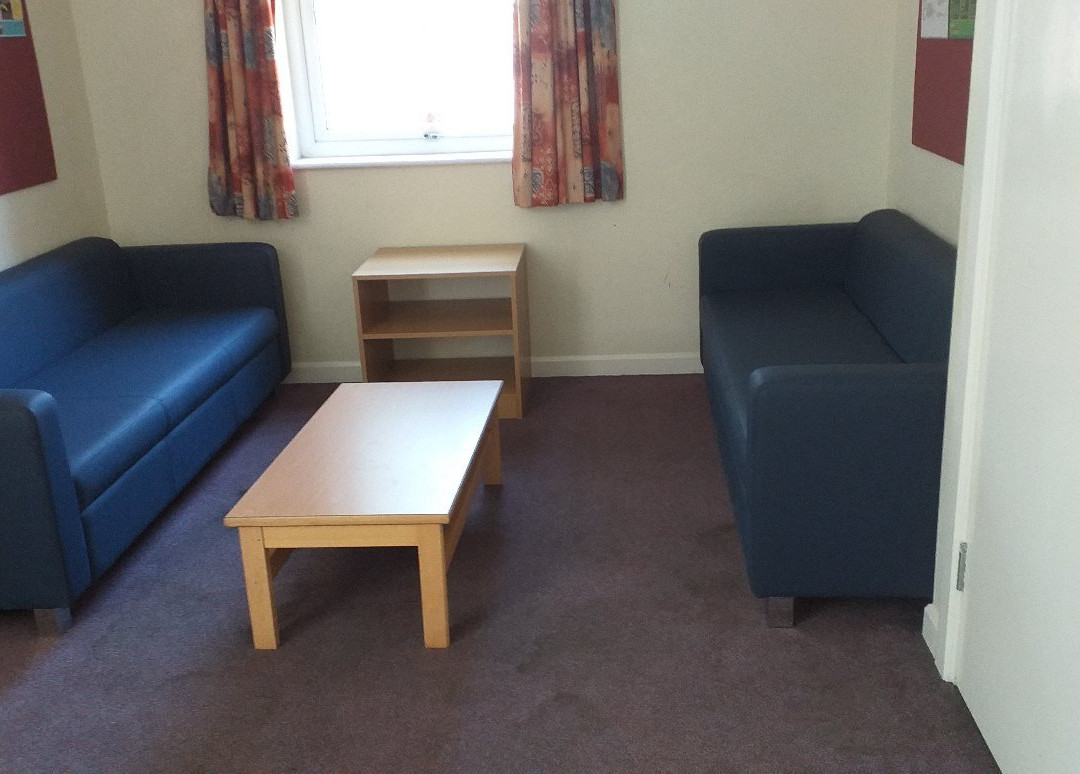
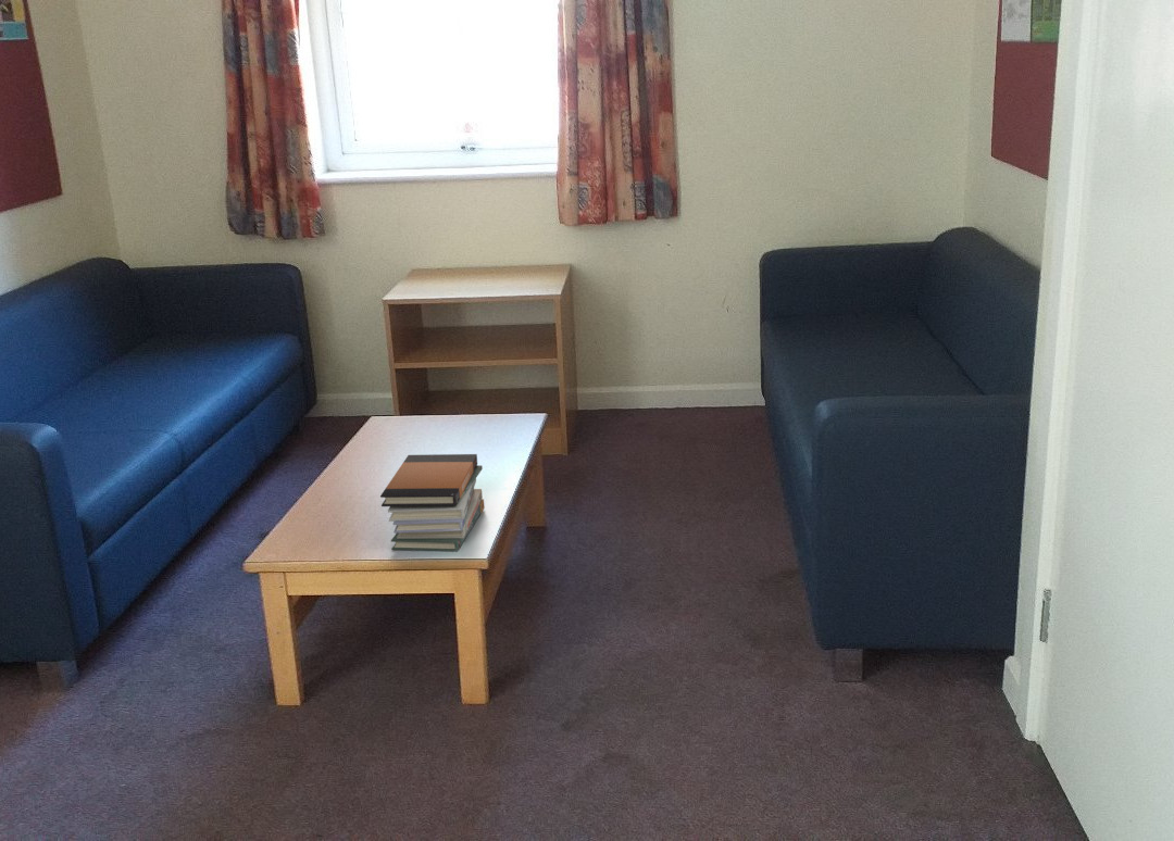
+ book stack (435, 501)
